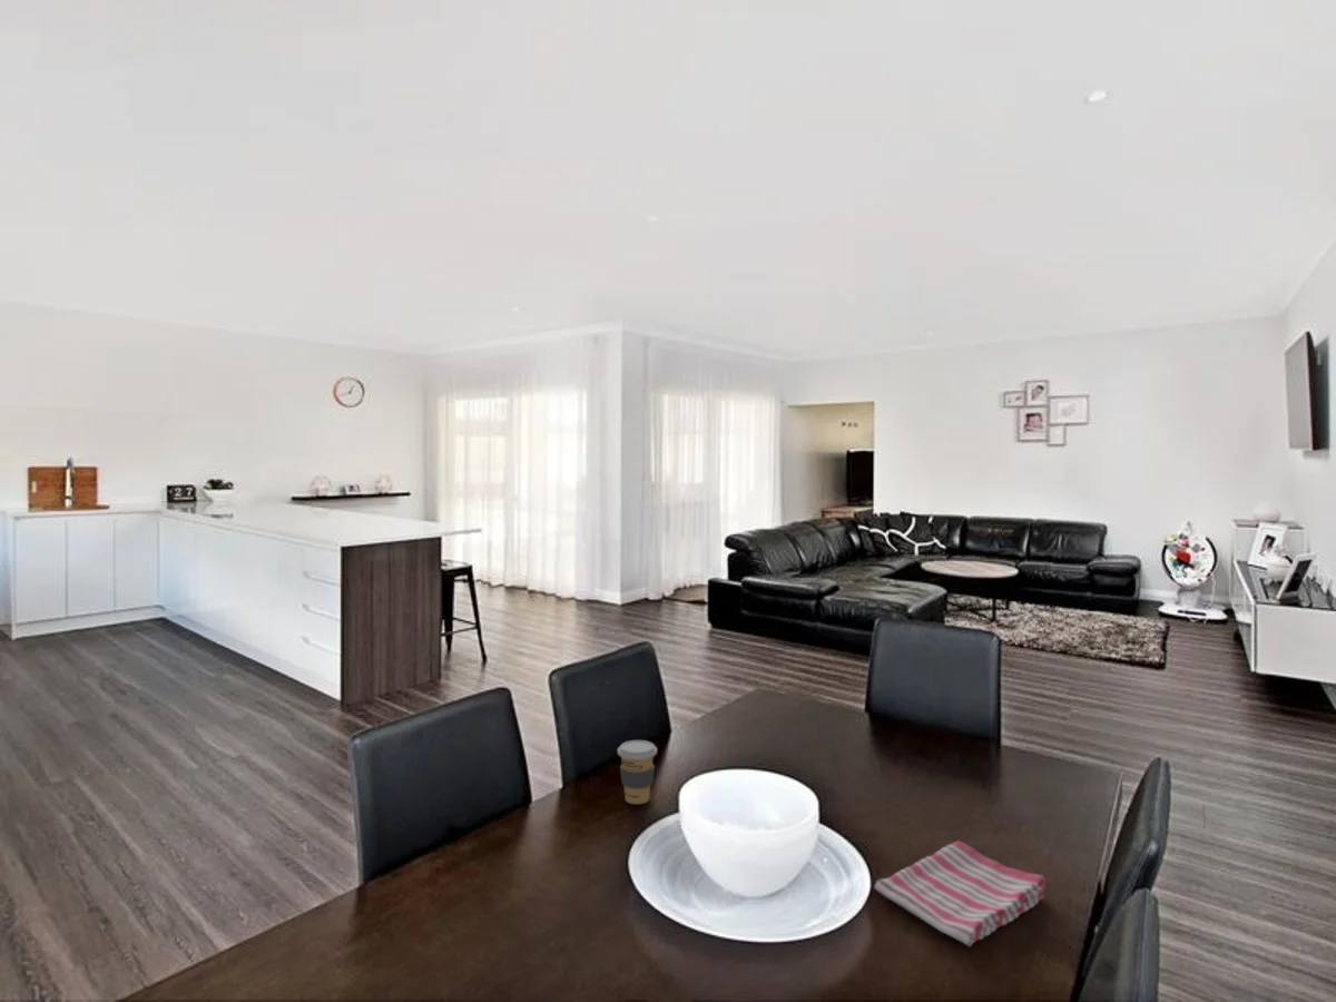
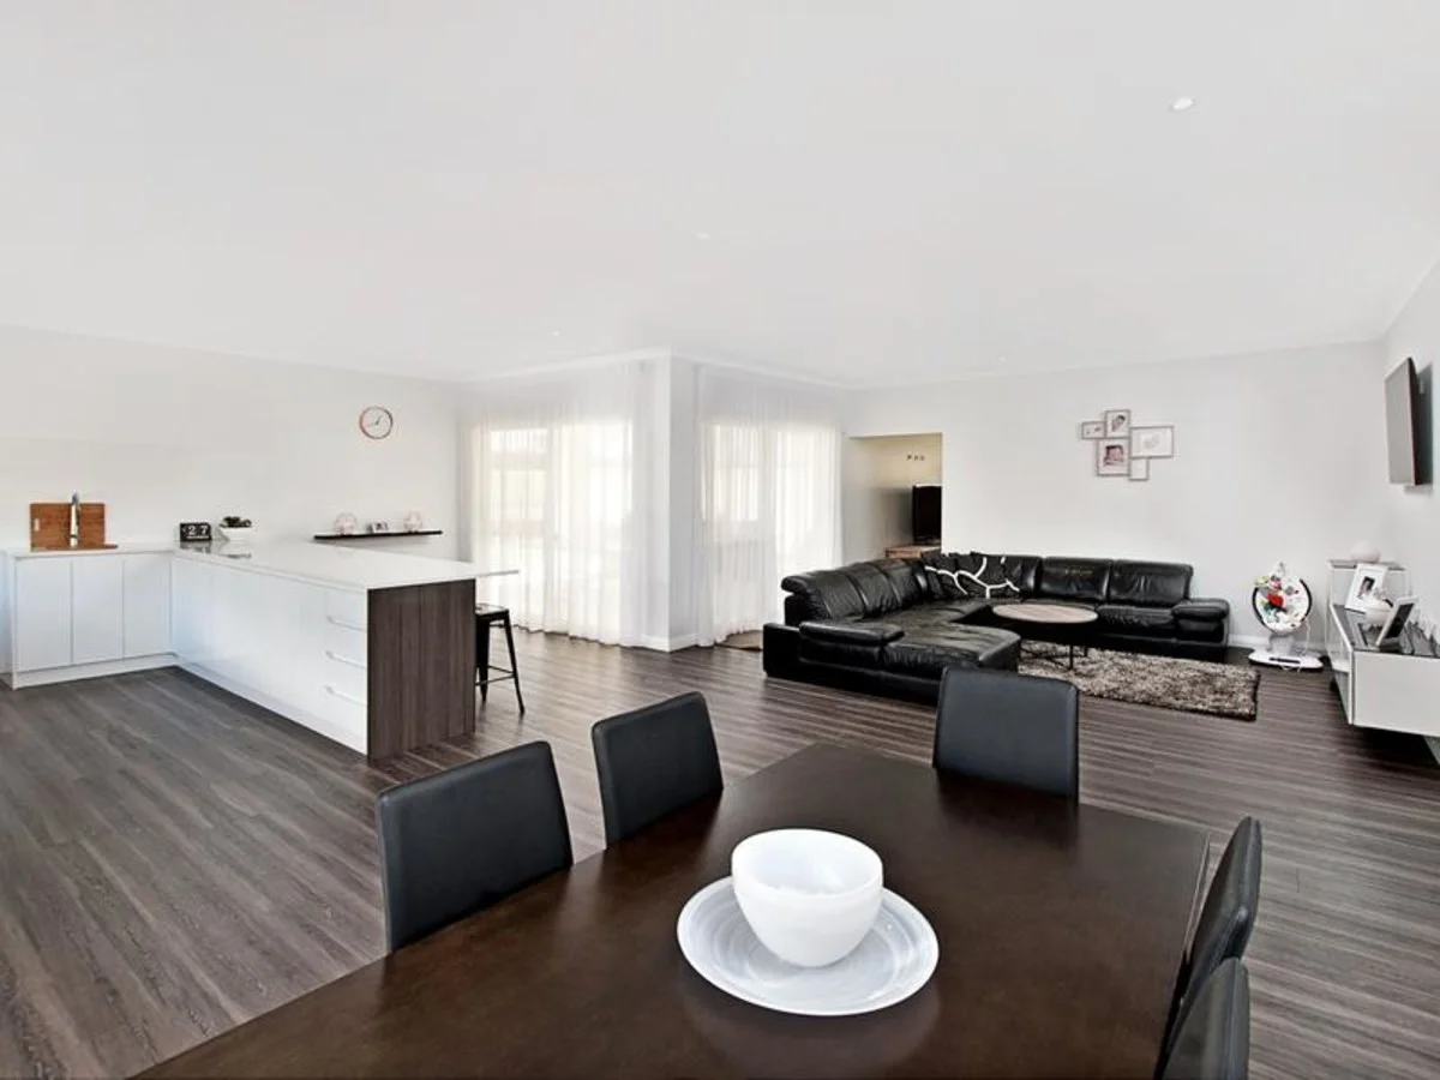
- coffee cup (637, 772)
- dish towel (960, 885)
